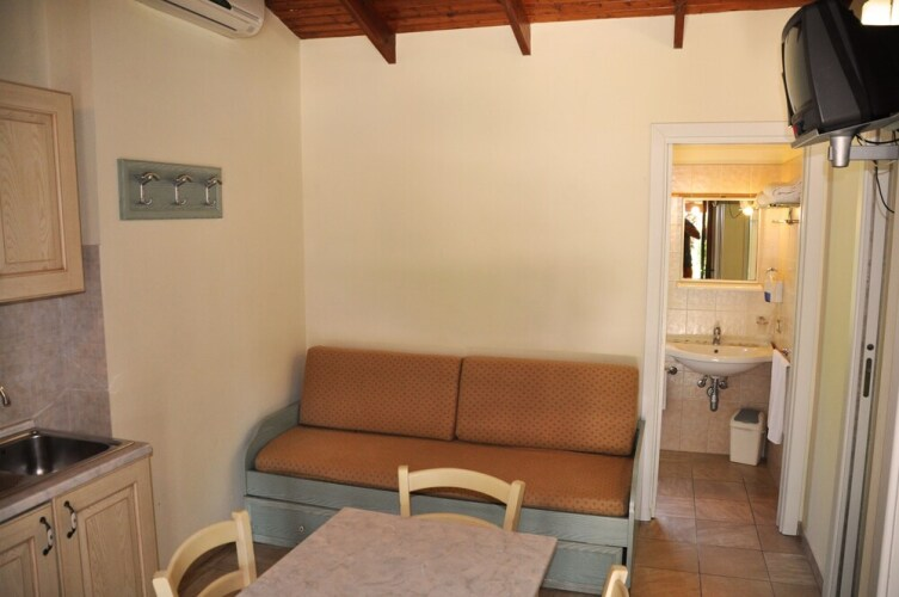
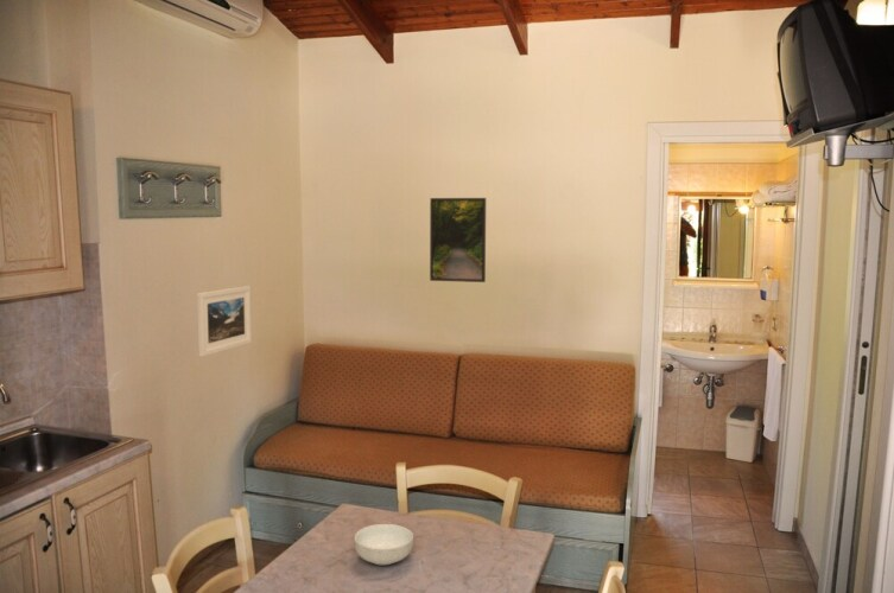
+ cereal bowl (383, 547)
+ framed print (226, 319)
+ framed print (457, 240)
